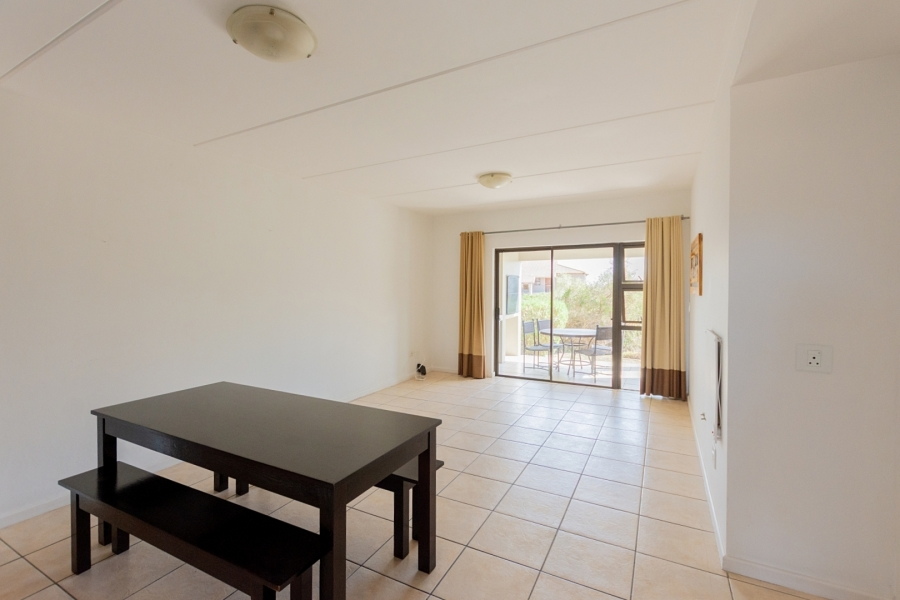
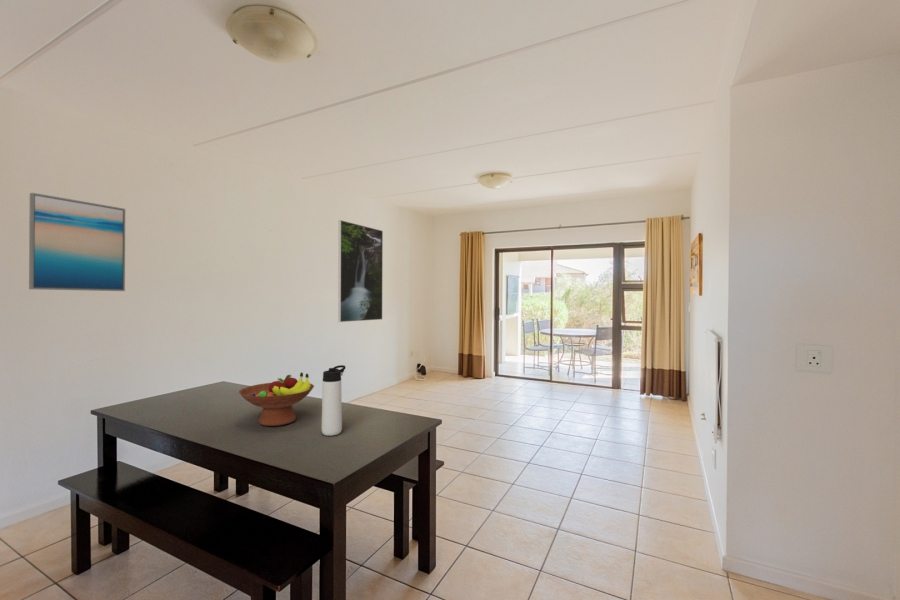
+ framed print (362, 273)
+ fruit bowl (277, 398)
+ wall art (80, 245)
+ thermos bottle (334, 399)
